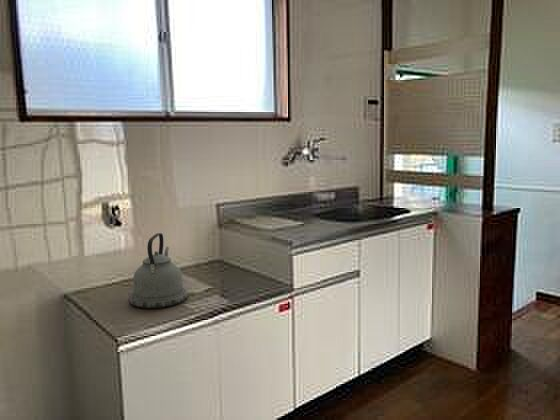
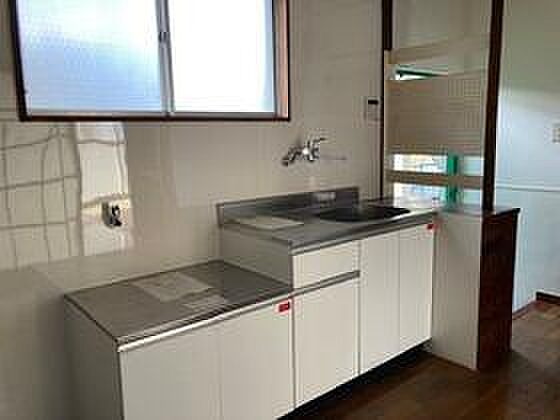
- kettle (156, 266)
